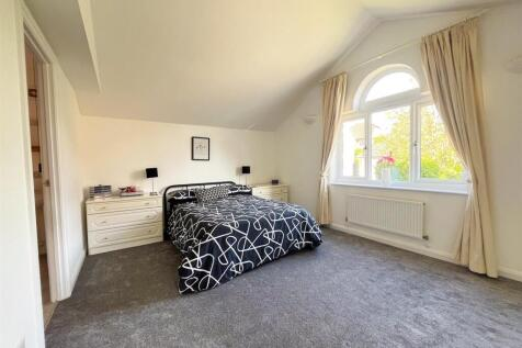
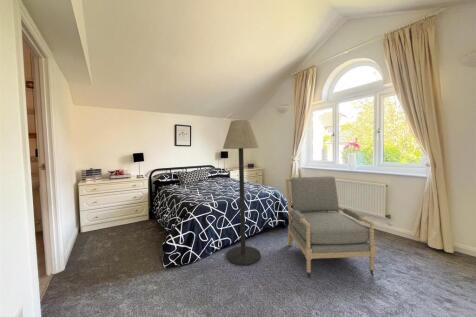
+ floor lamp (241, 189)
+ armchair (323, 218)
